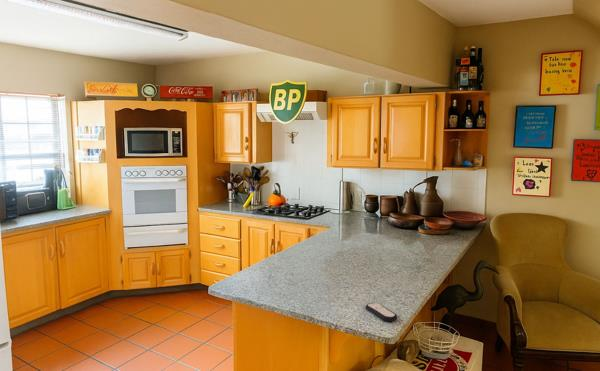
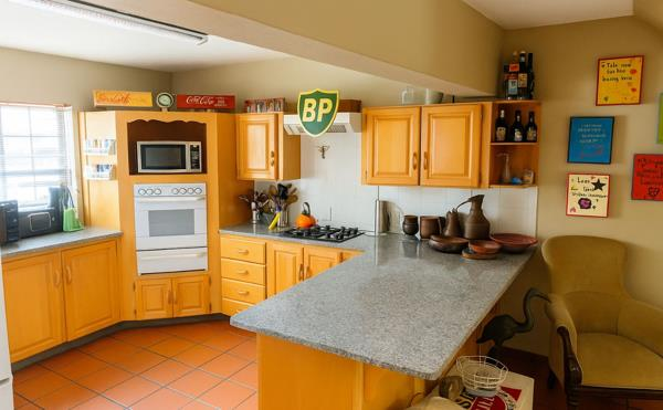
- remote control (381, 311)
